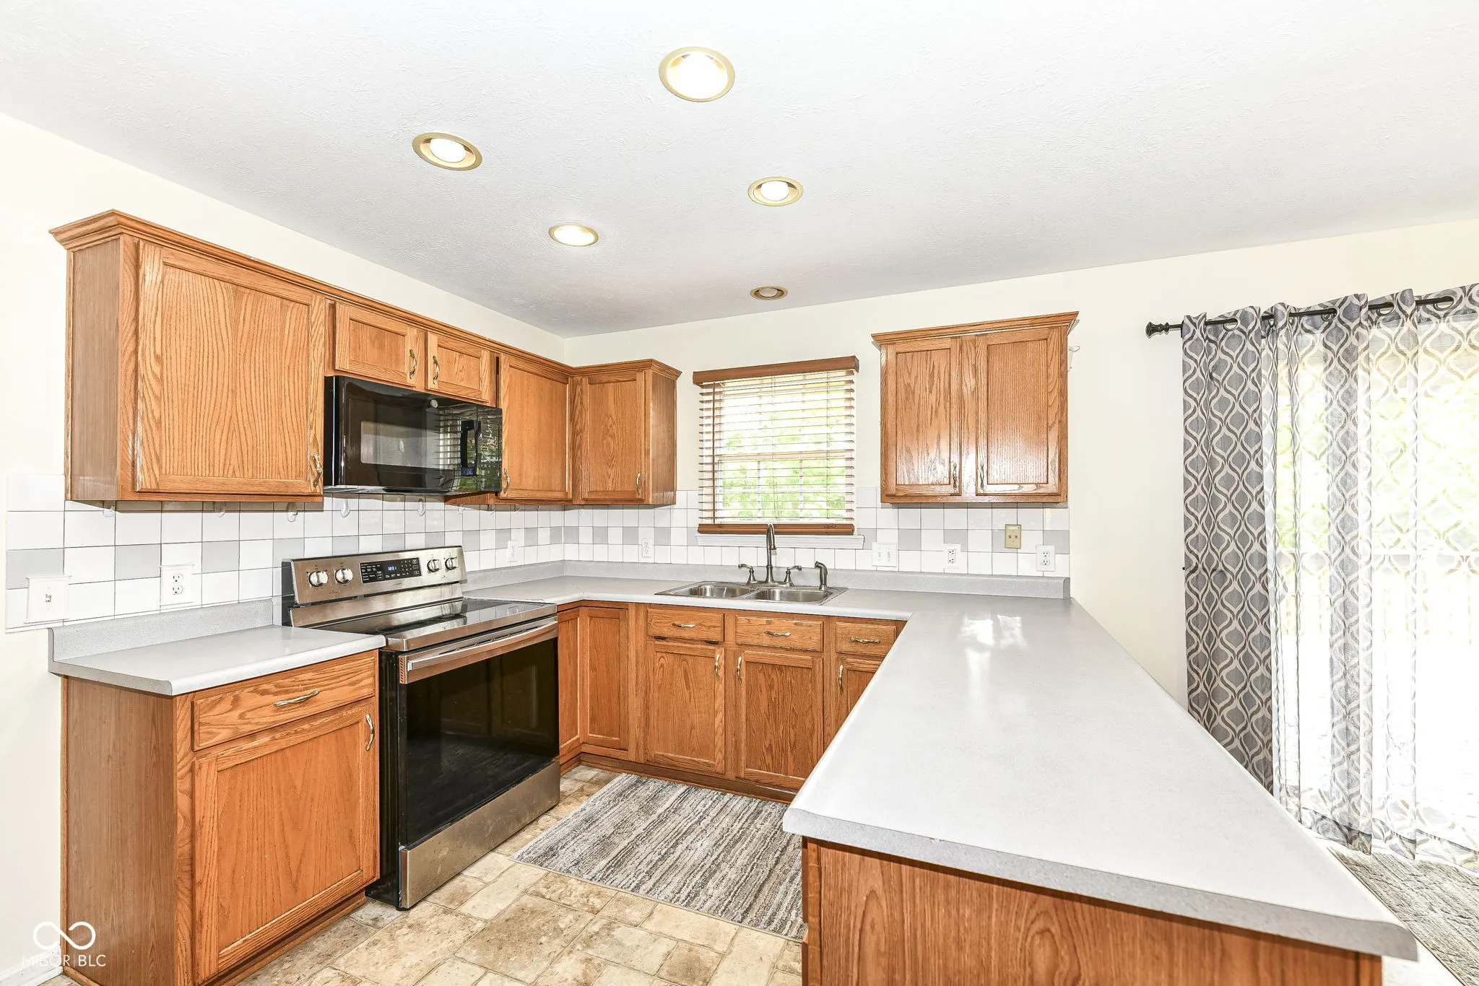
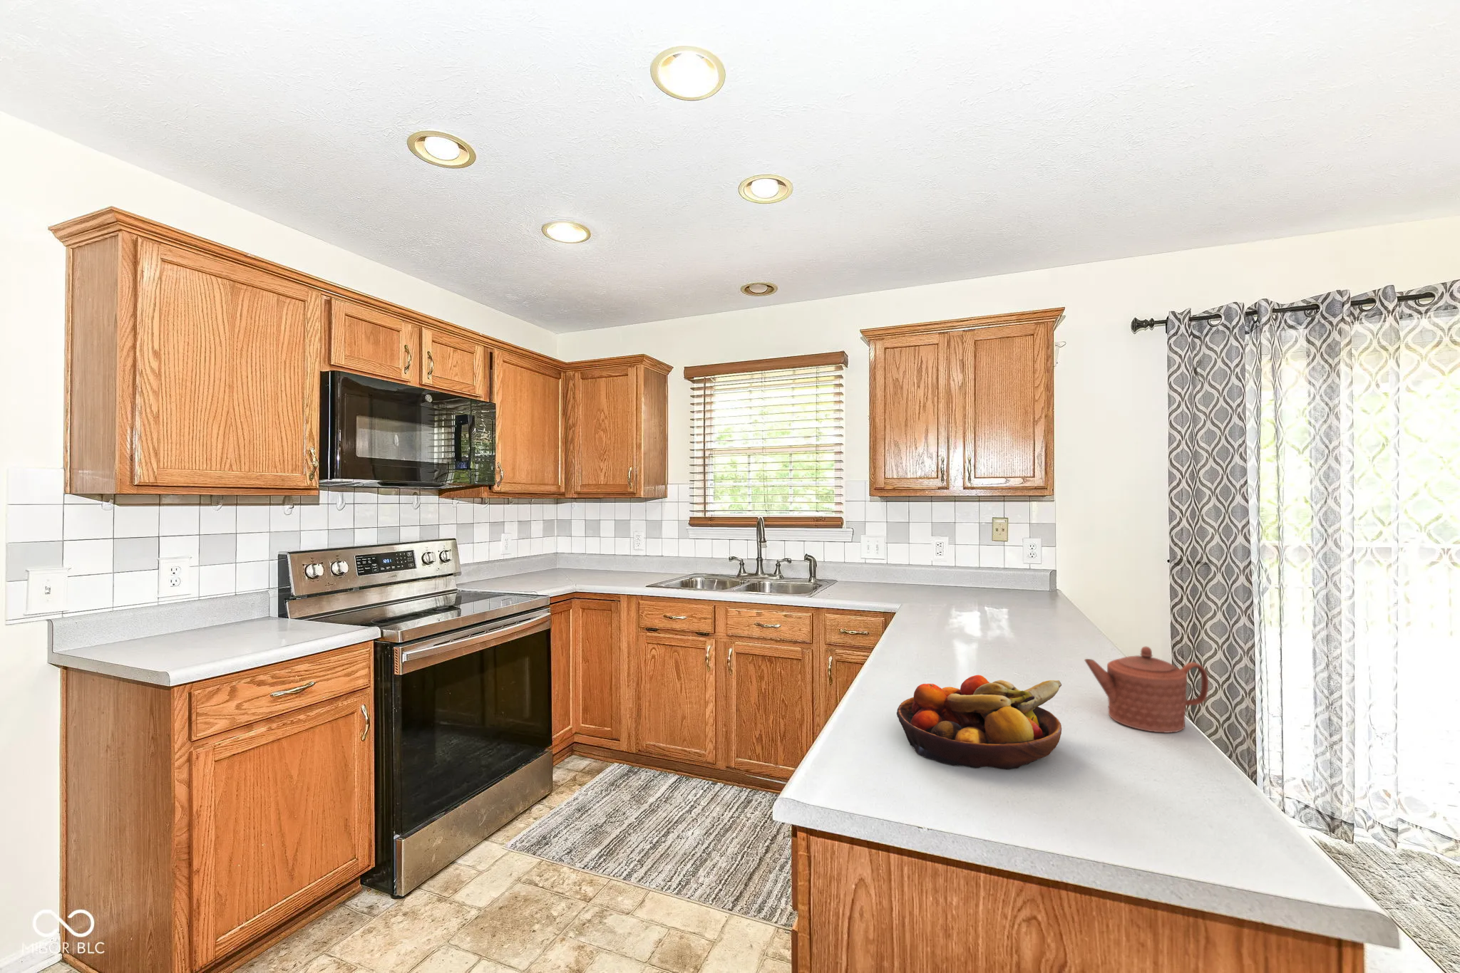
+ teapot (1145, 683)
+ fruit bowl (977, 708)
